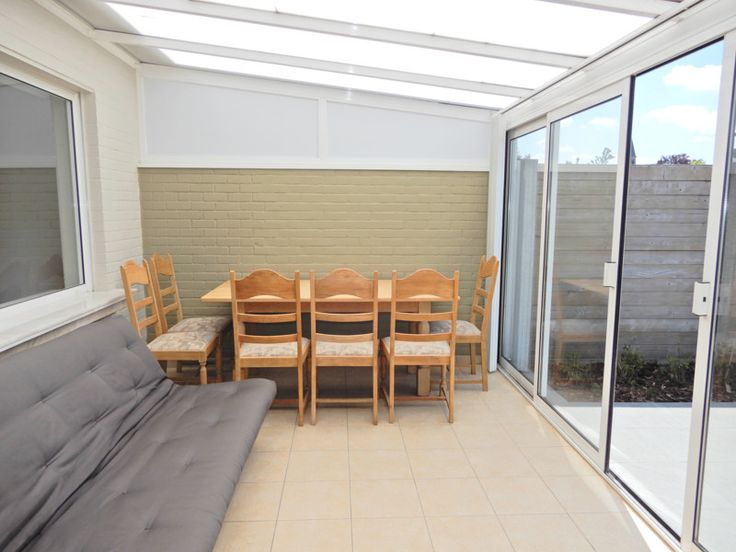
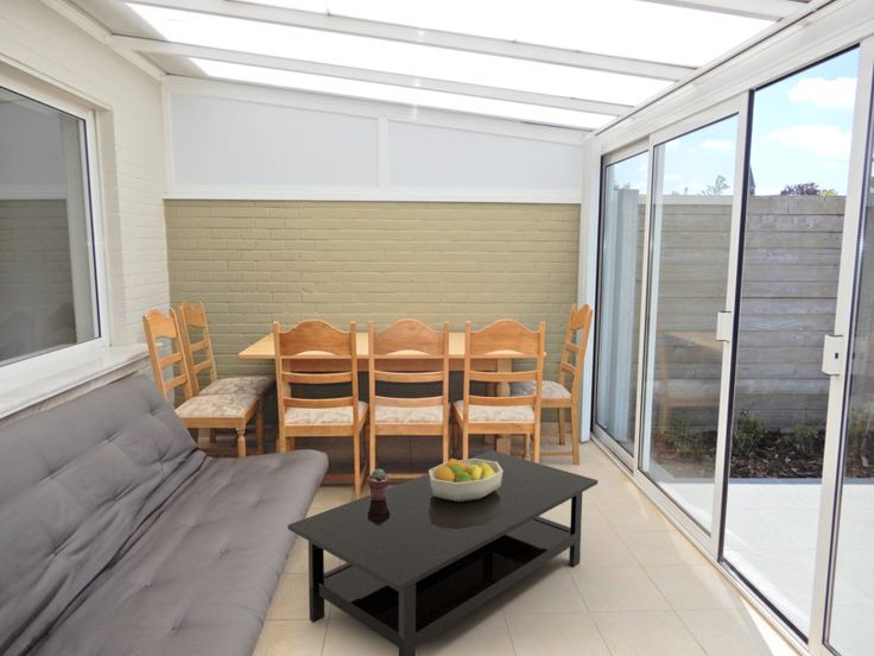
+ potted succulent (378, 482)
+ fruit bowl (466, 475)
+ coffee table (456, 544)
